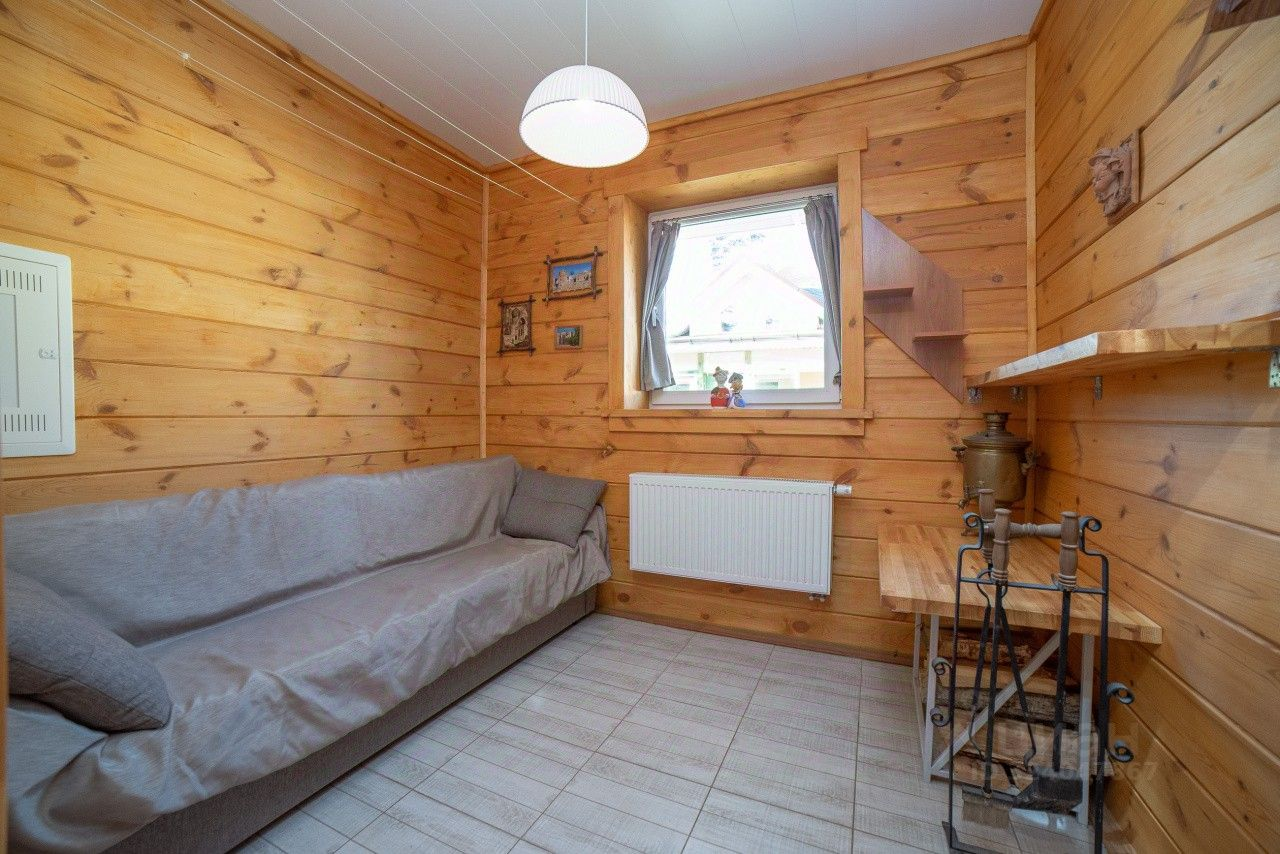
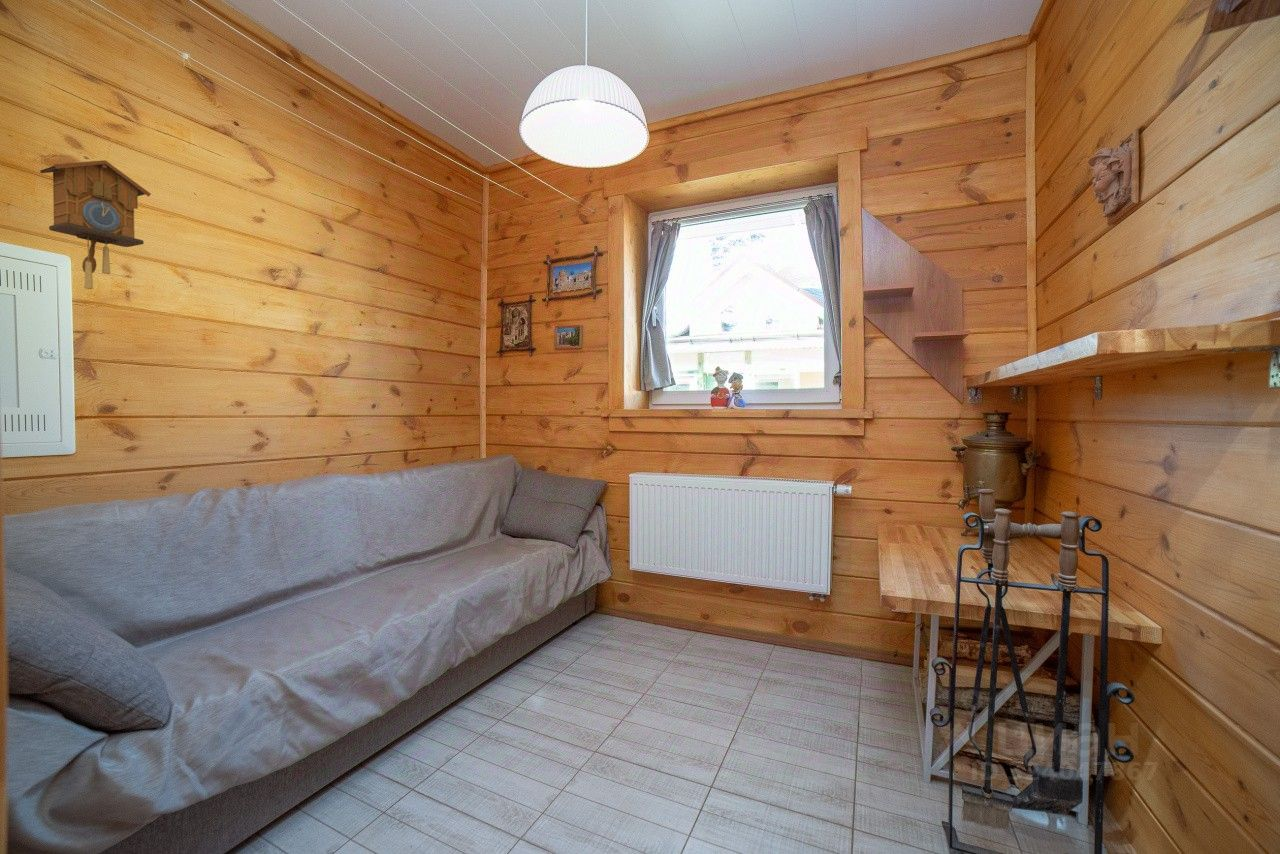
+ cuckoo clock (97, 226)
